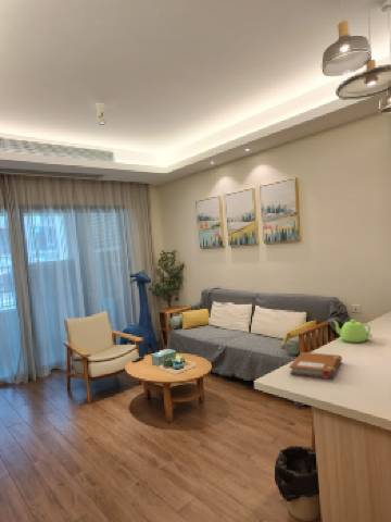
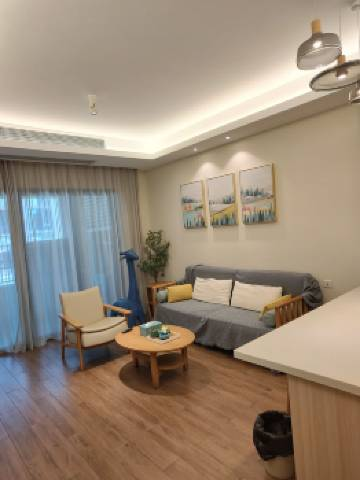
- notebook (316, 364)
- teapot (351, 330)
